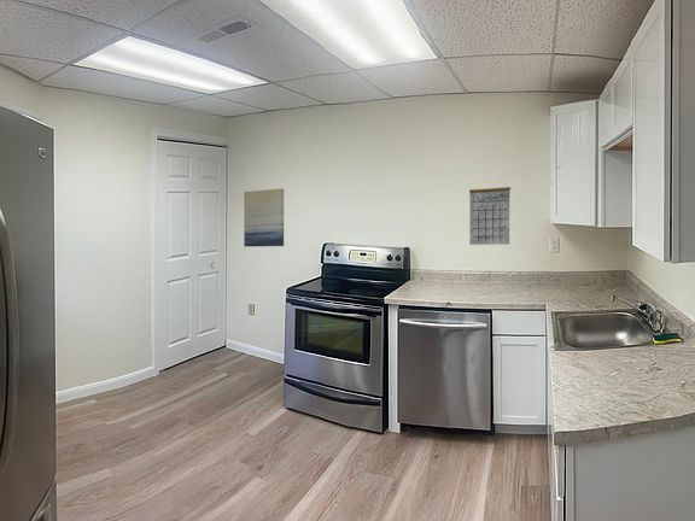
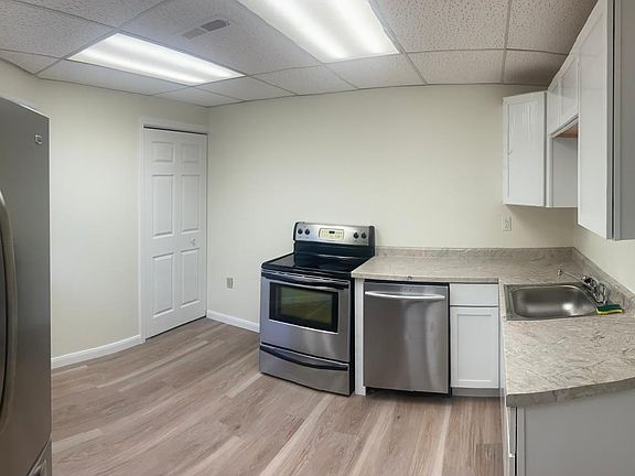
- wall art (263, 218)
- calendar (489, 210)
